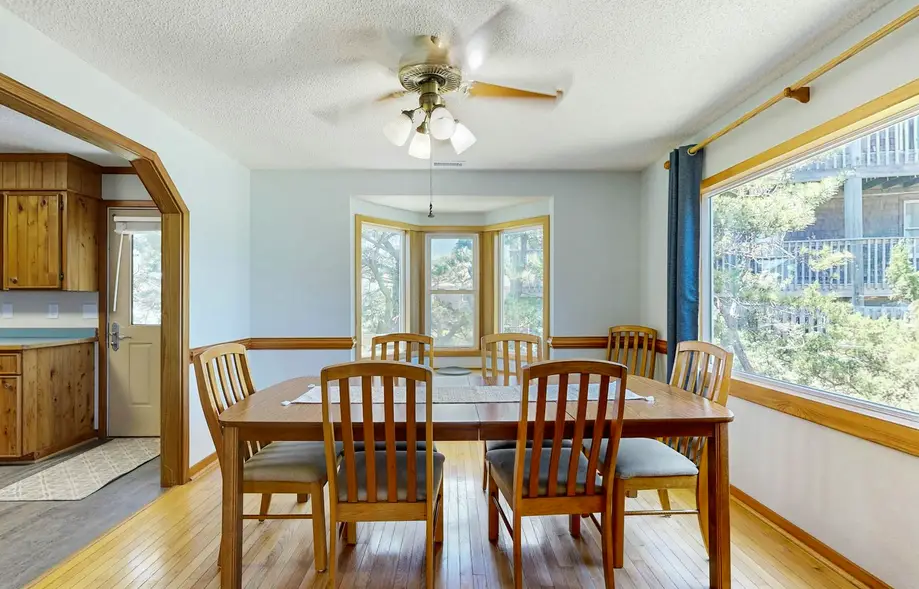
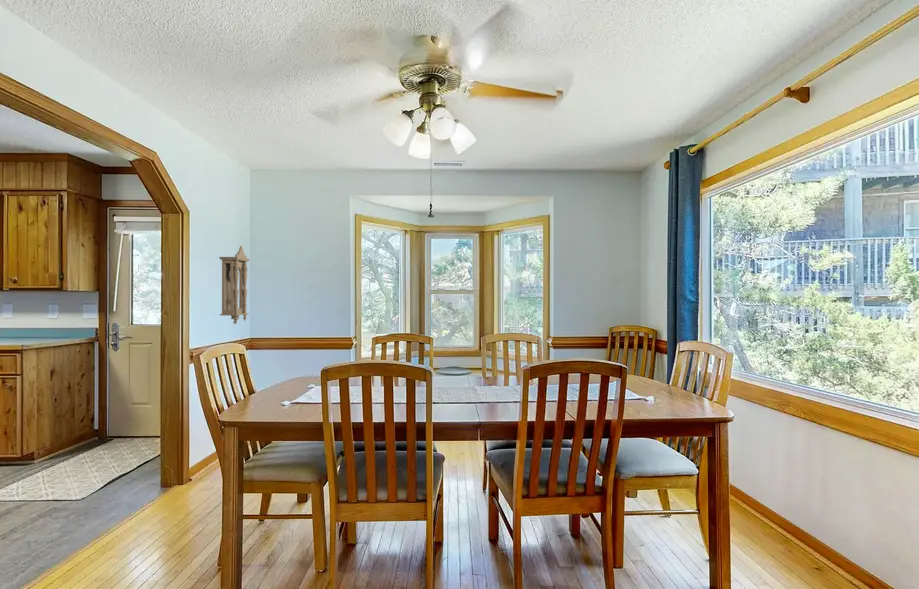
+ pendulum clock (234, 285)
